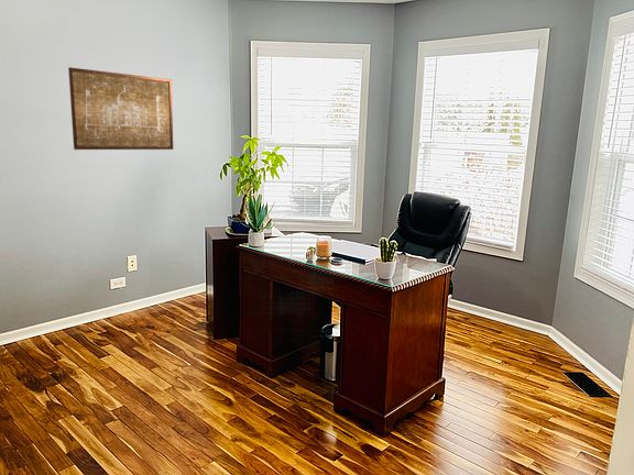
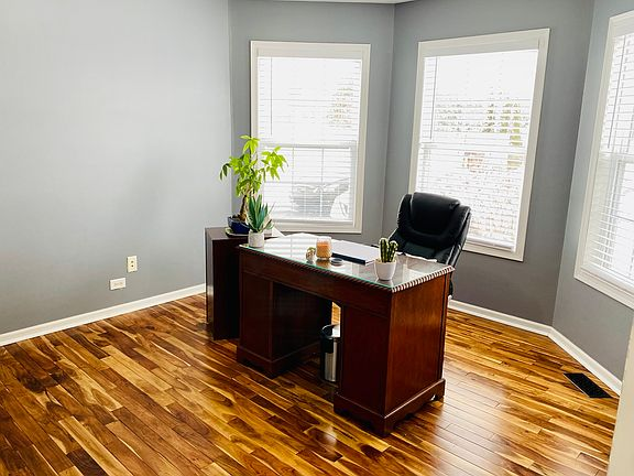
- wall art (125, 112)
